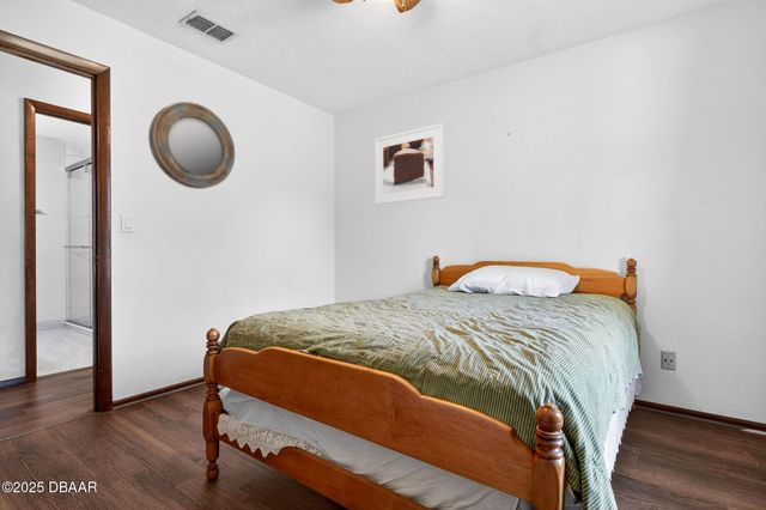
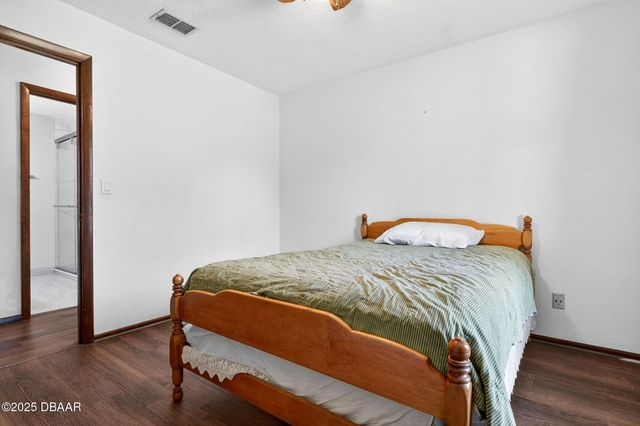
- home mirror (195, 146)
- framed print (407, 166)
